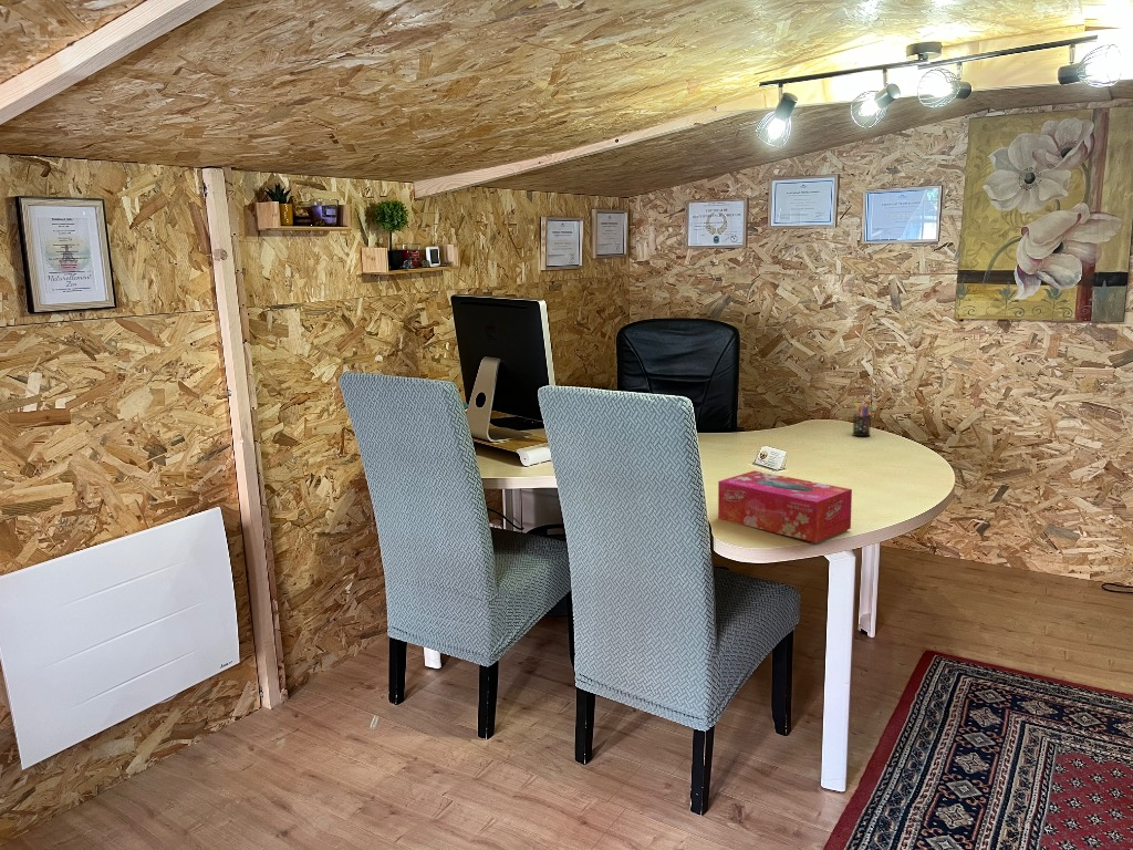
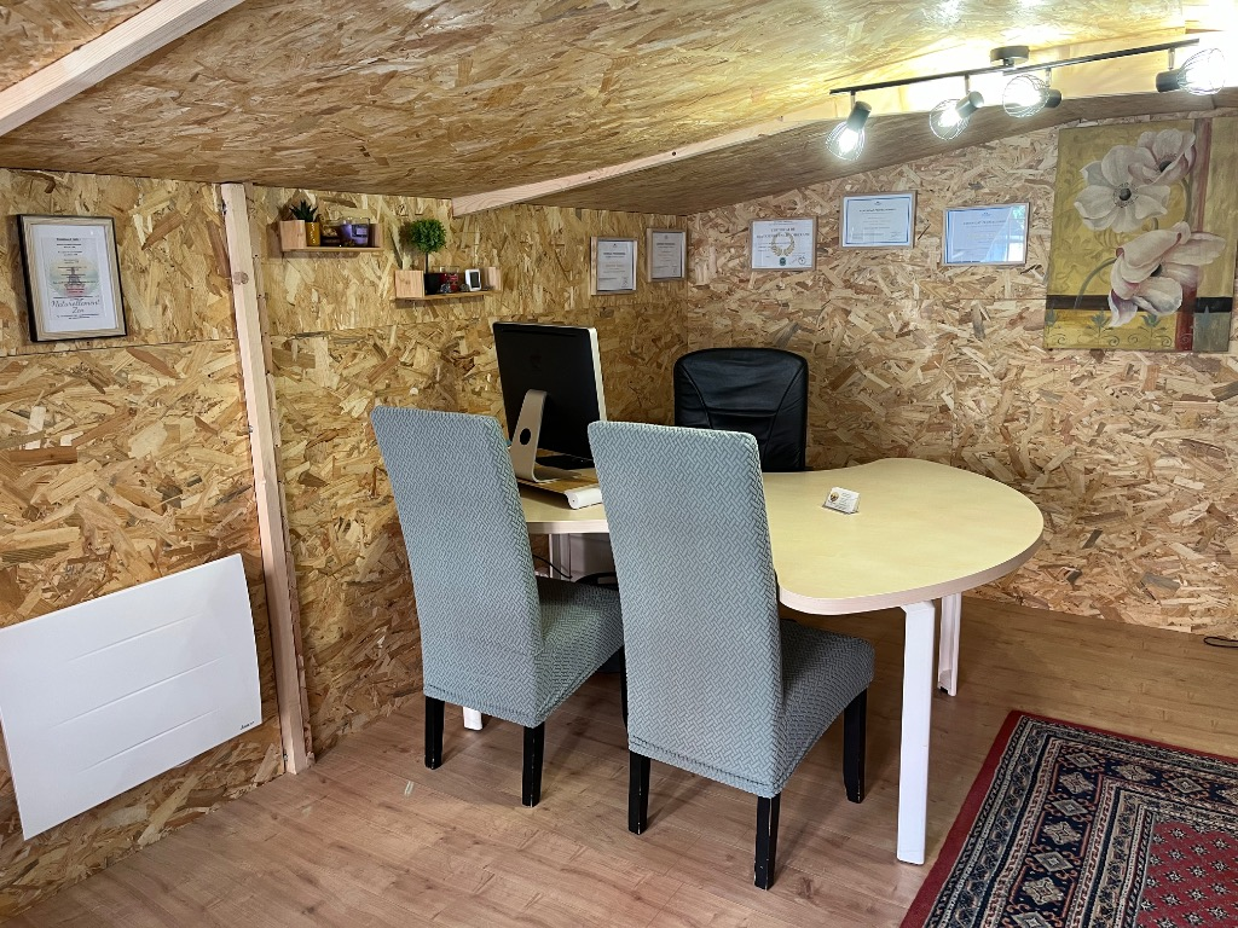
- pen holder (864, 417)
- tissue box (782, 504)
